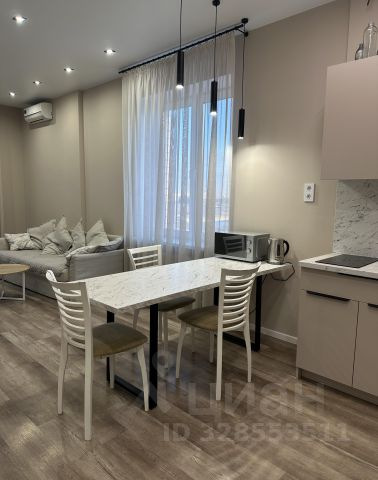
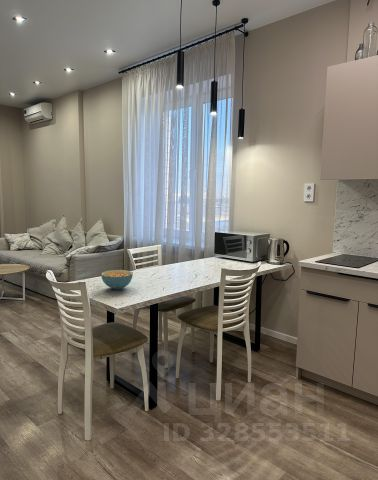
+ cereal bowl (117, 280)
